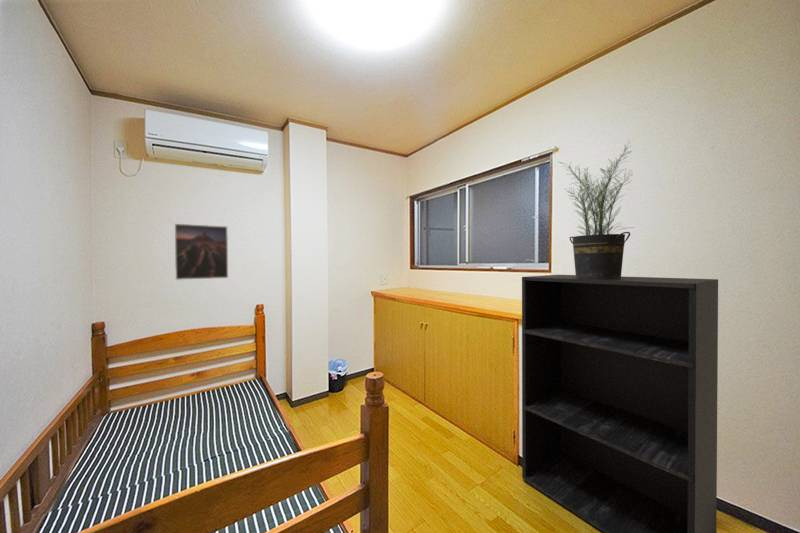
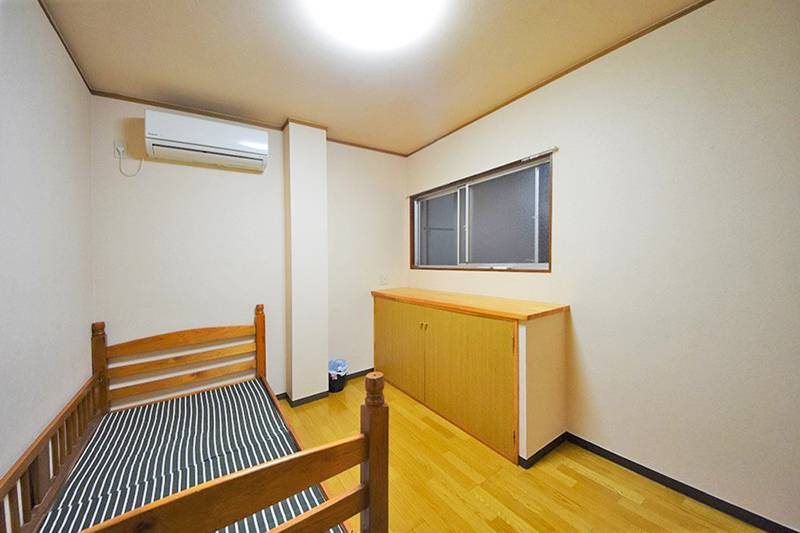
- bookshelf (608, 390)
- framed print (202, 252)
- potted plant (597, 215)
